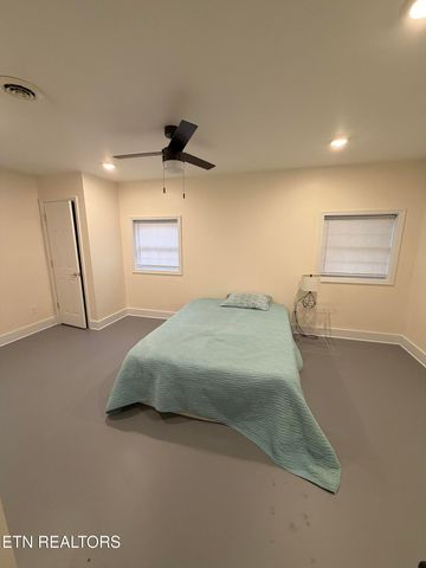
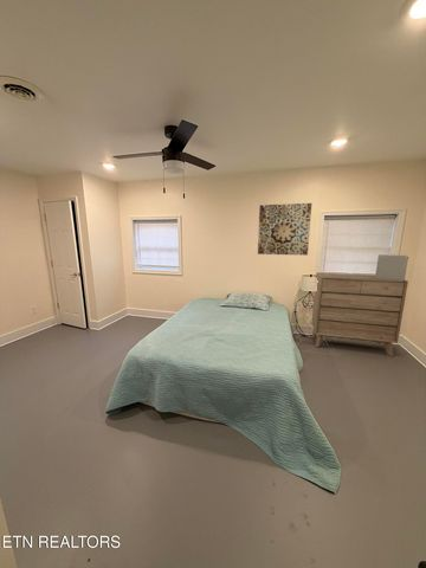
+ decorative cube (390, 266)
+ wall art (283, 230)
+ dresser (353, 311)
